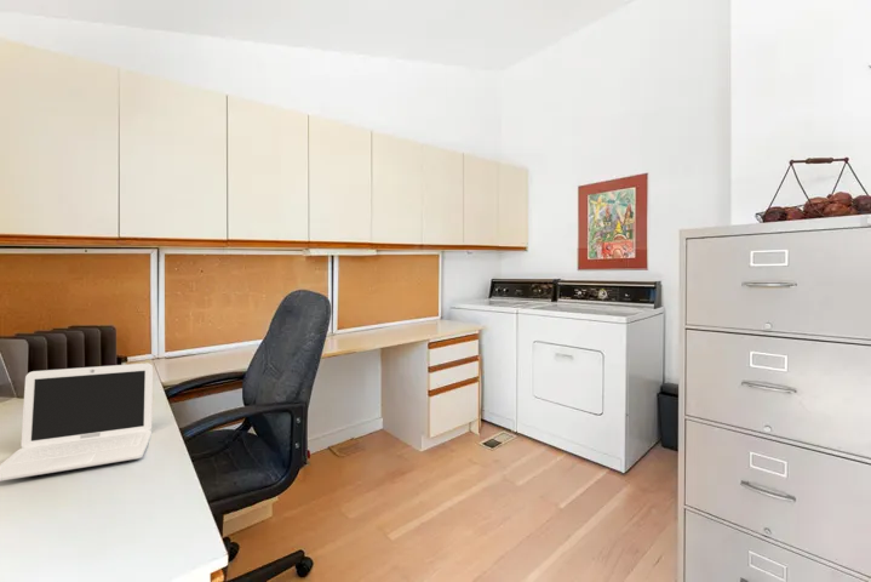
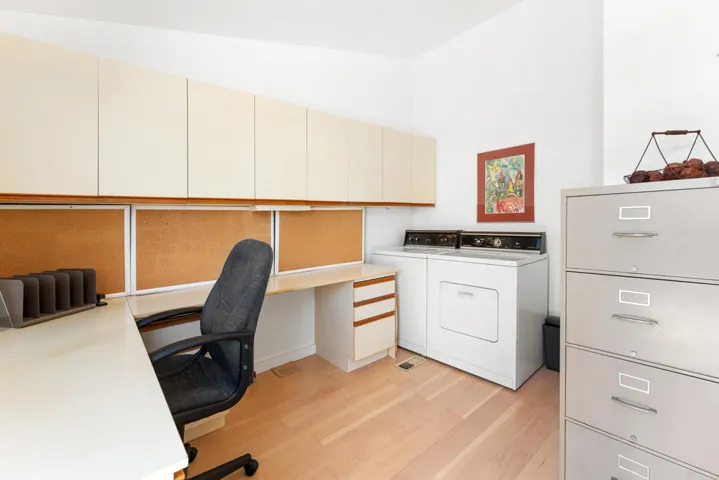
- laptop (81, 413)
